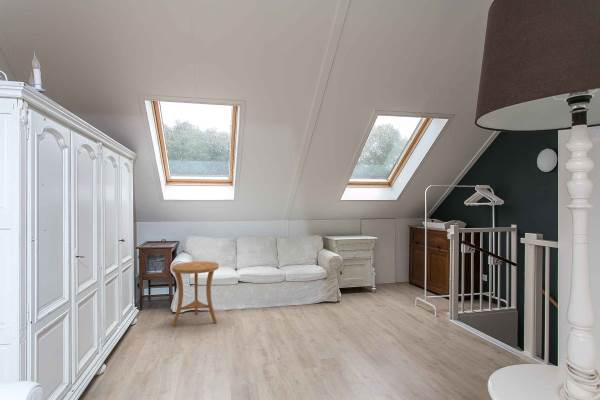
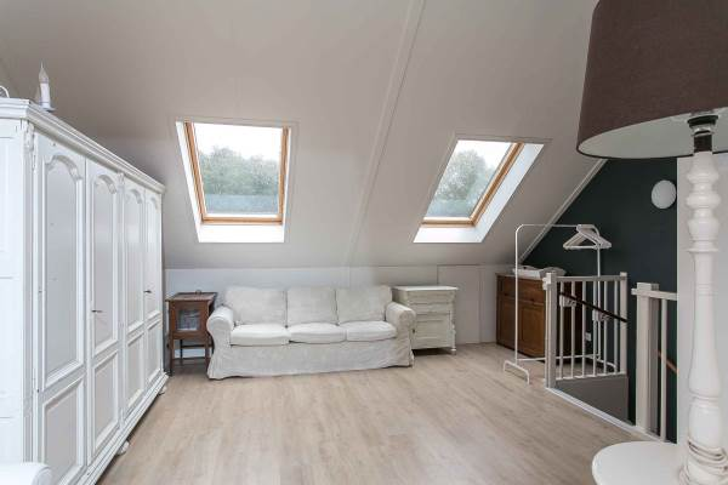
- side table (195, 292)
